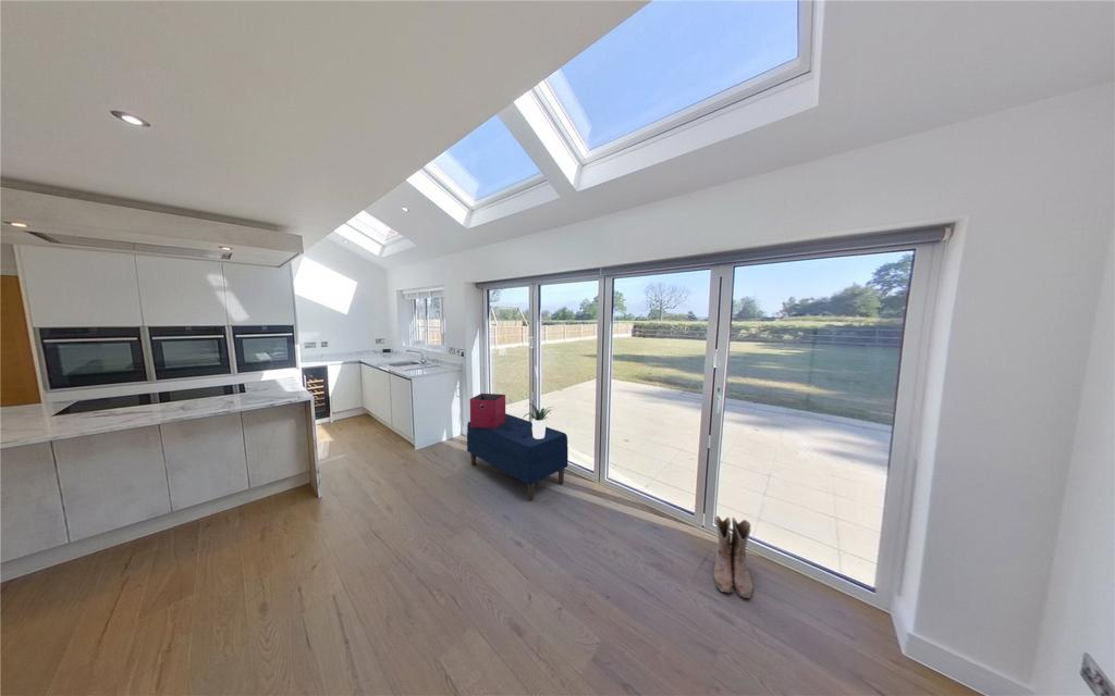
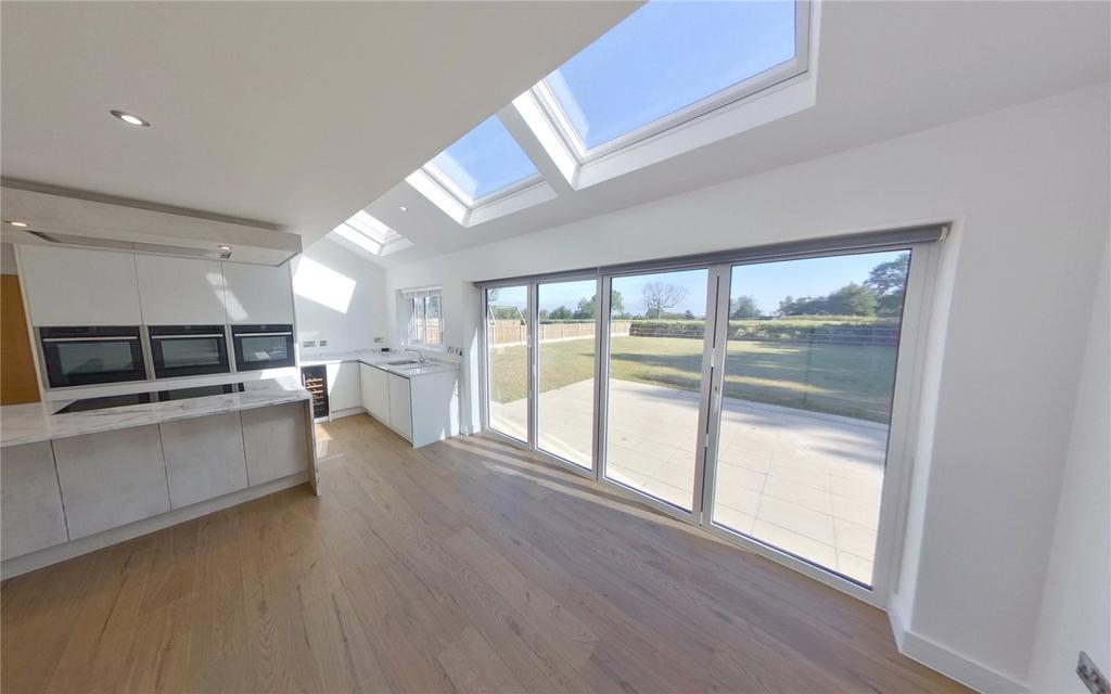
- bench (514, 450)
- potted plant (538, 421)
- storage bin (488, 410)
- boots (733, 551)
